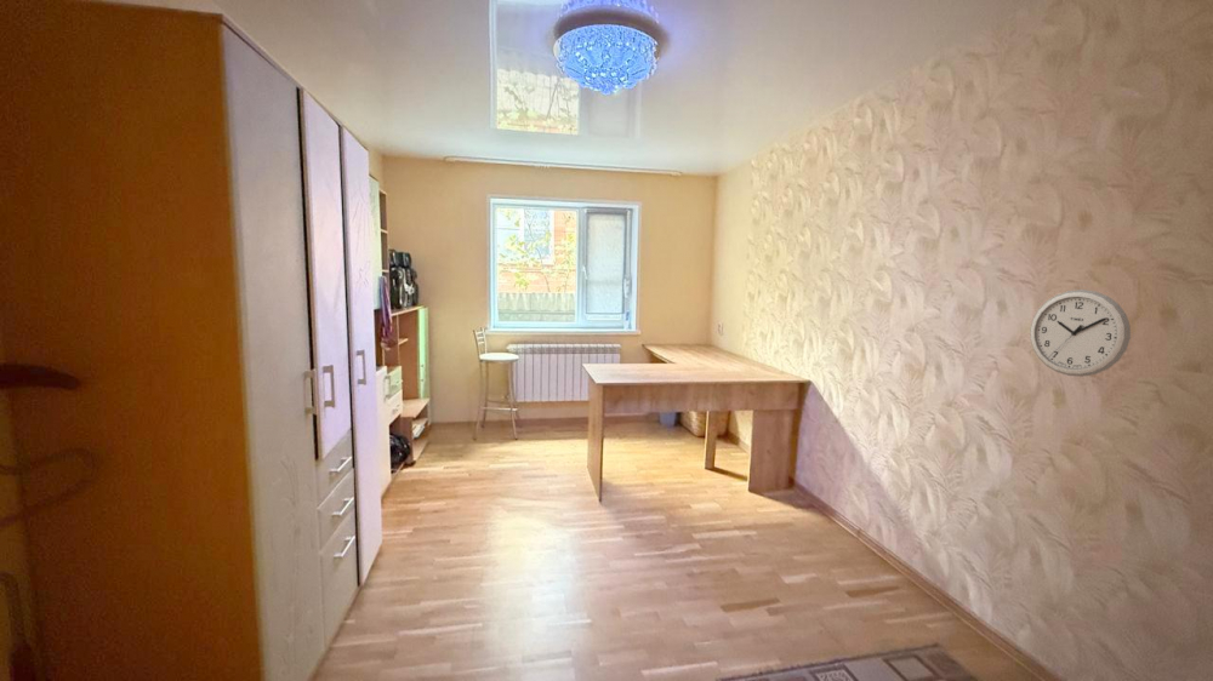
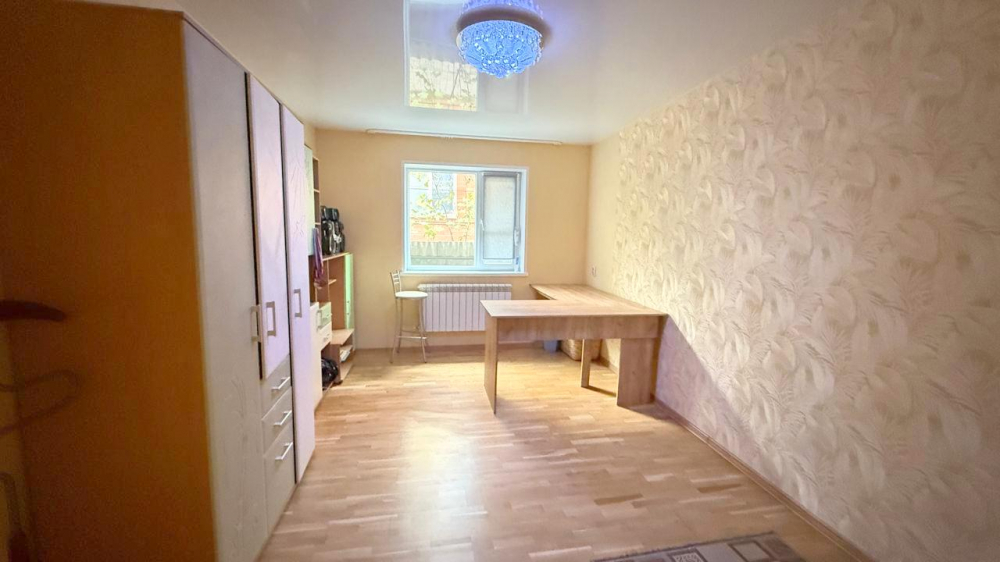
- wall clock (1074, 332)
